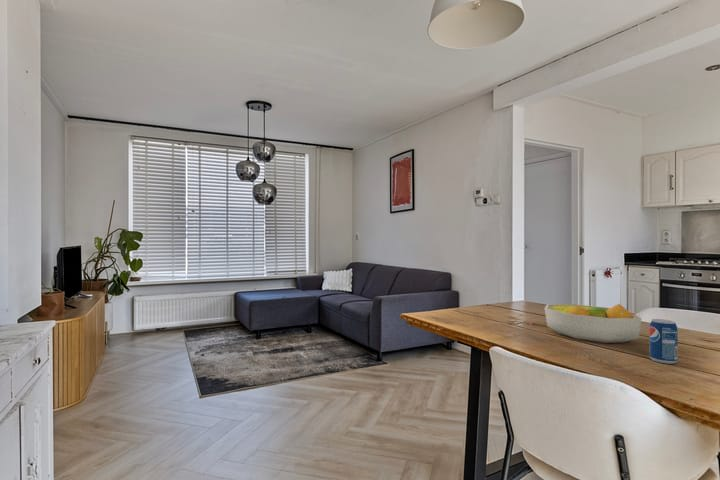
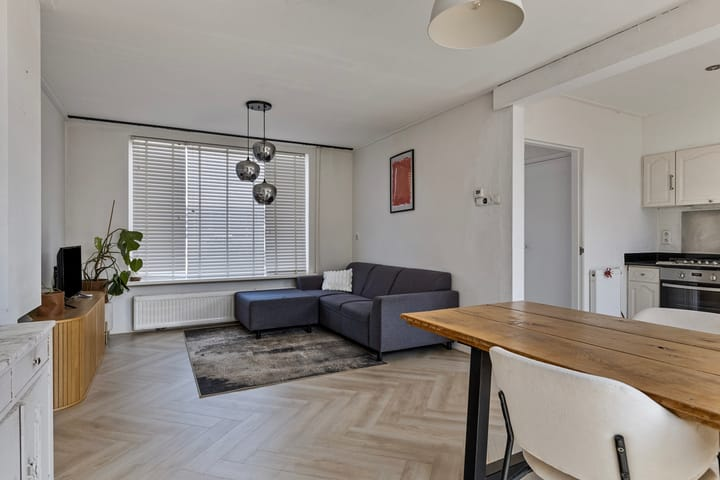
- fruit bowl (589, 317)
- beverage can (663, 340)
